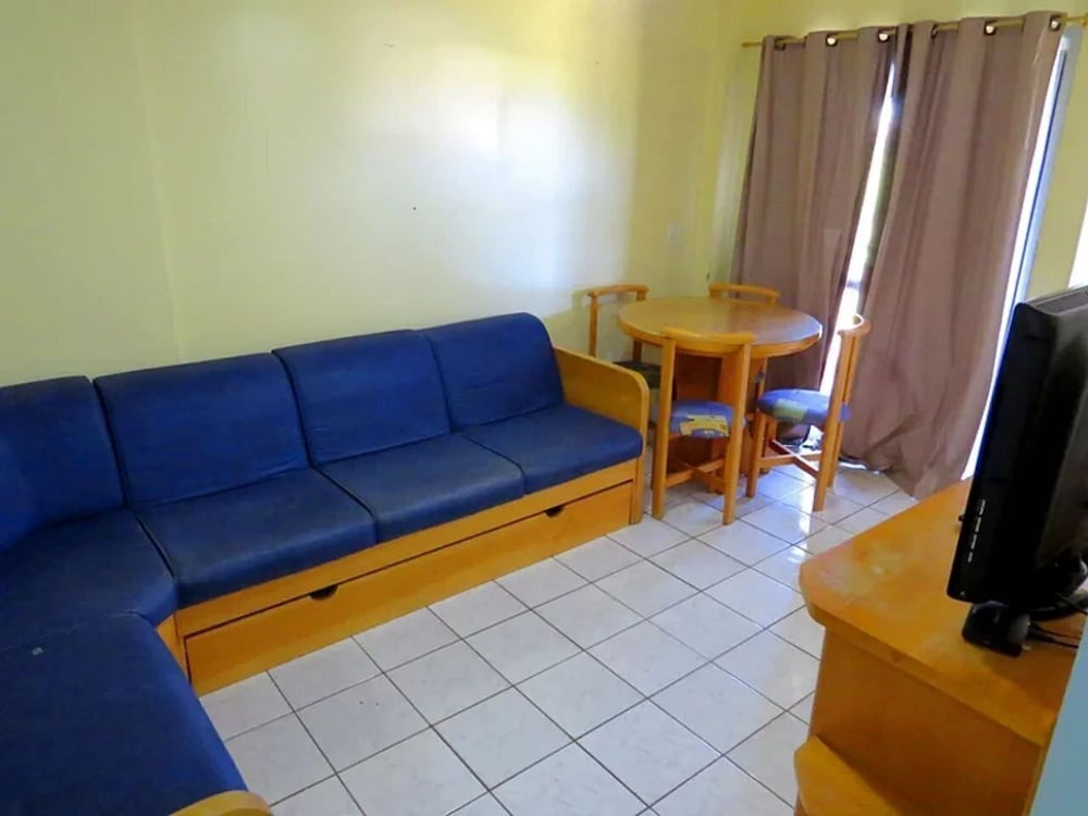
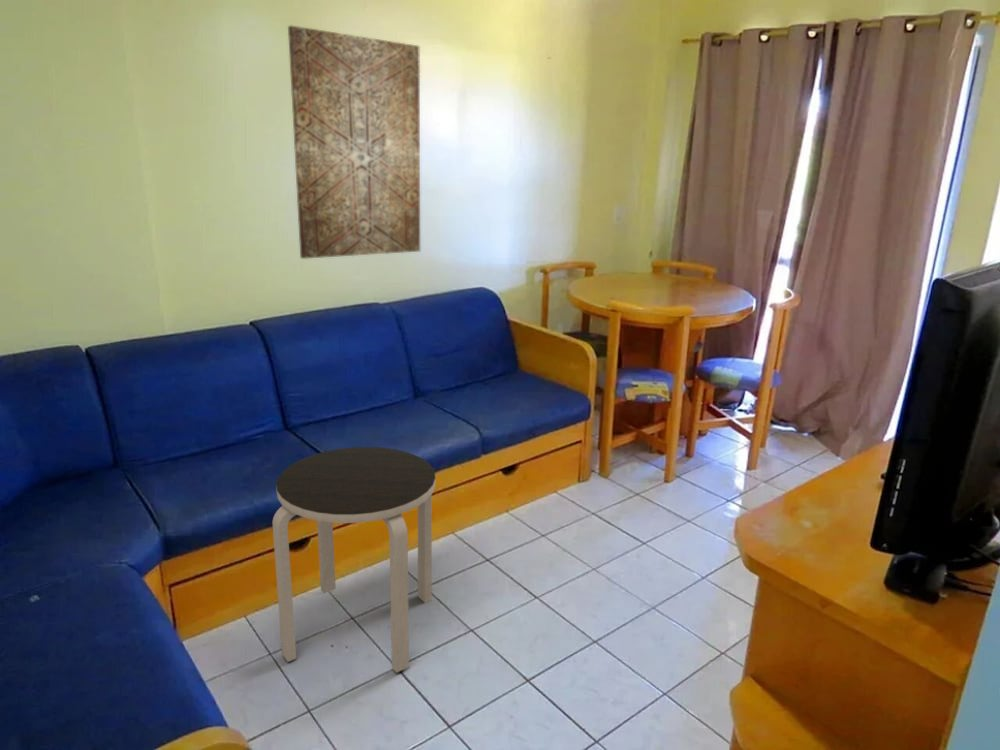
+ side table (333, 554)
+ wall art (360, 150)
